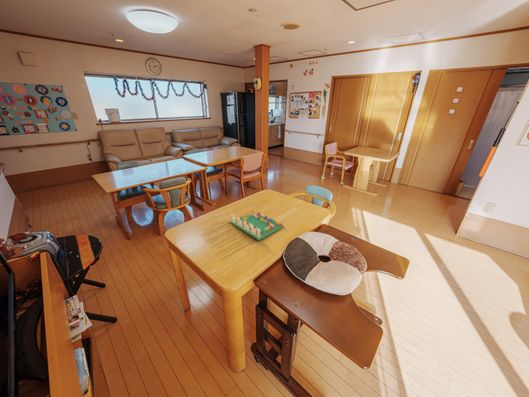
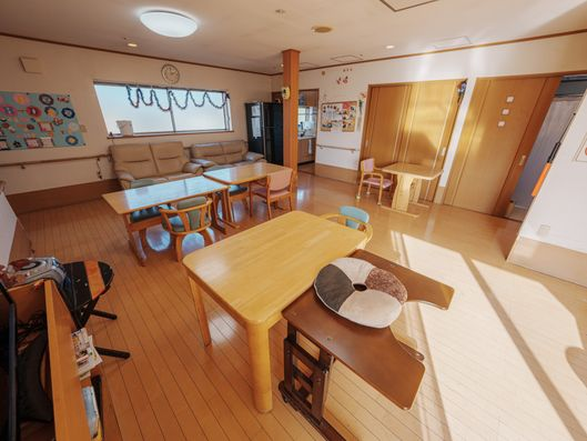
- board game (256, 220)
